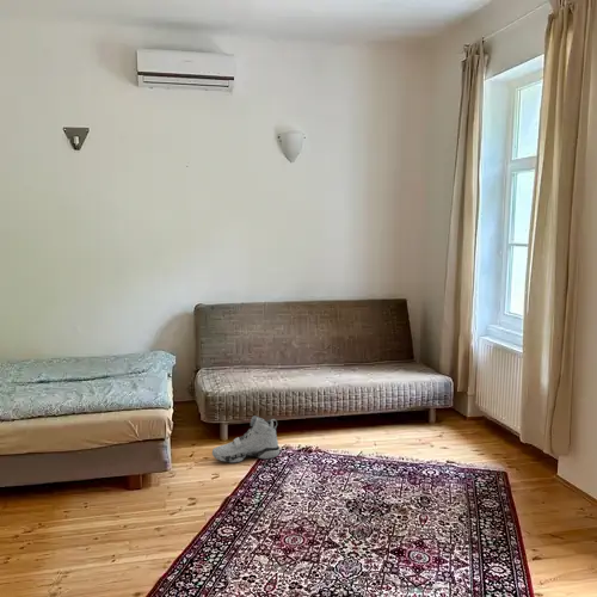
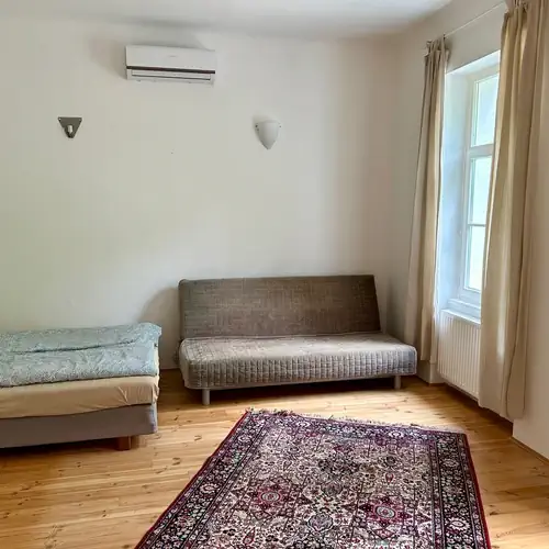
- sneaker (246, 438)
